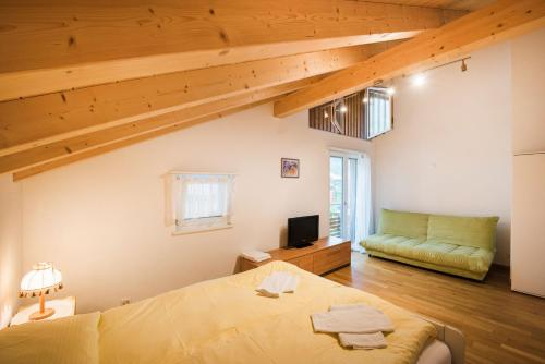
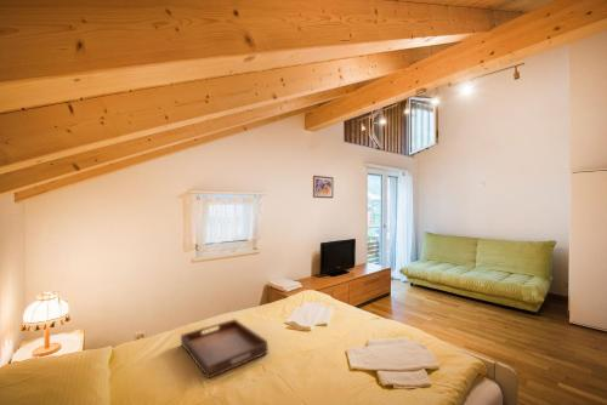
+ serving tray (223, 343)
